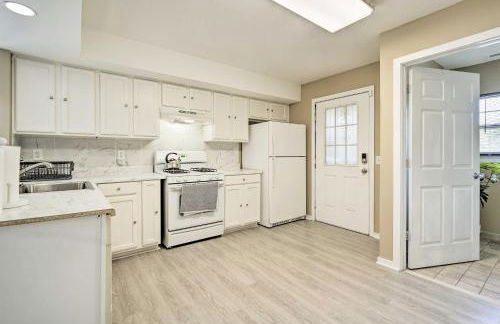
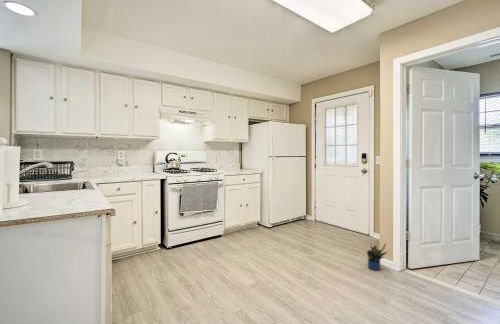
+ potted plant (378, 254)
